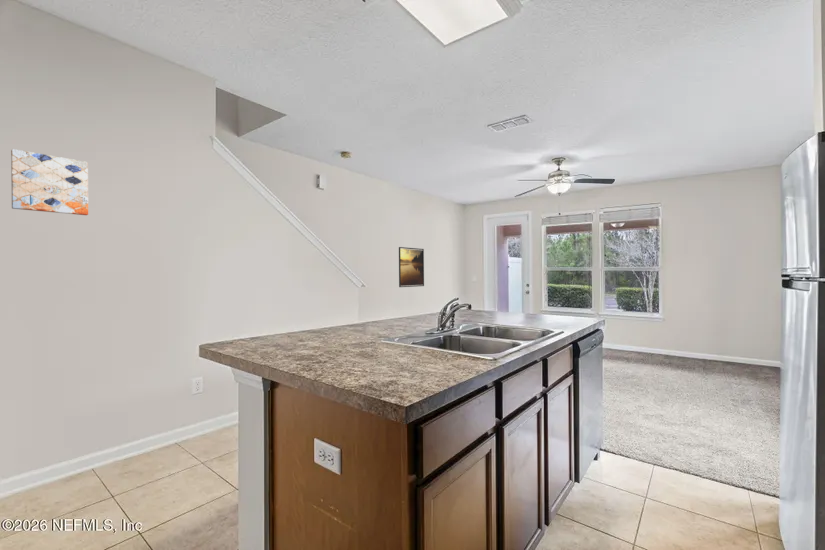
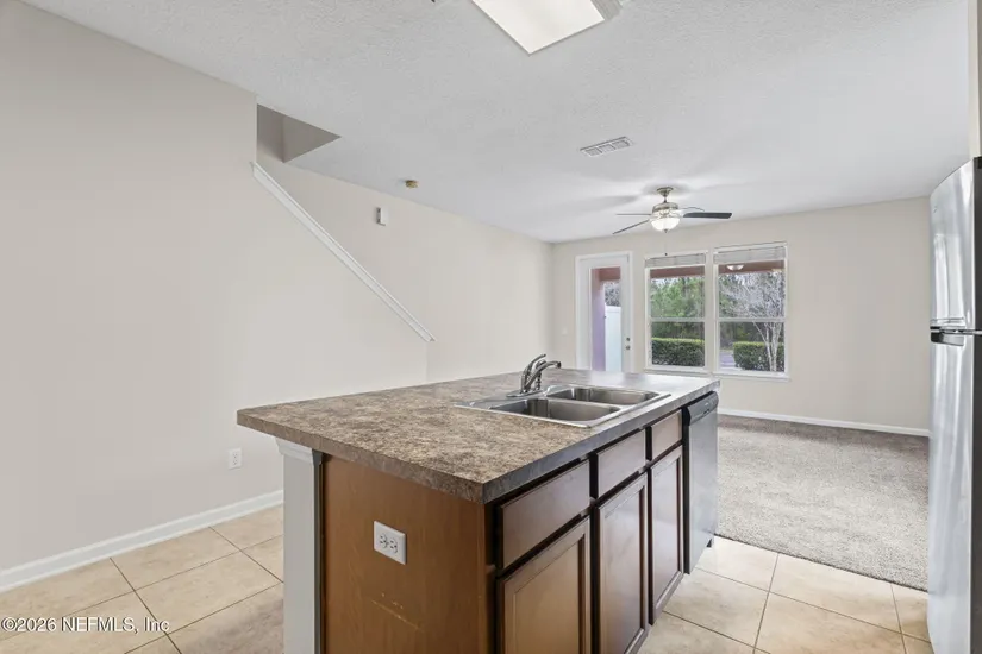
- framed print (411, 267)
- wall art (51, 184)
